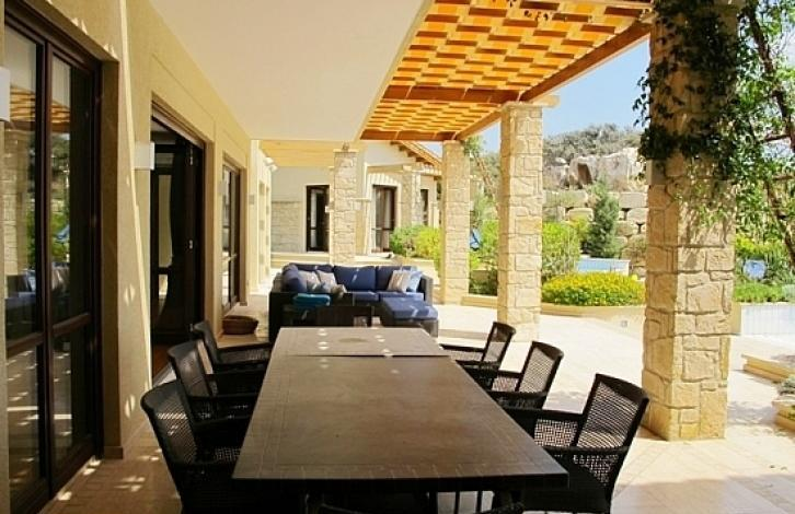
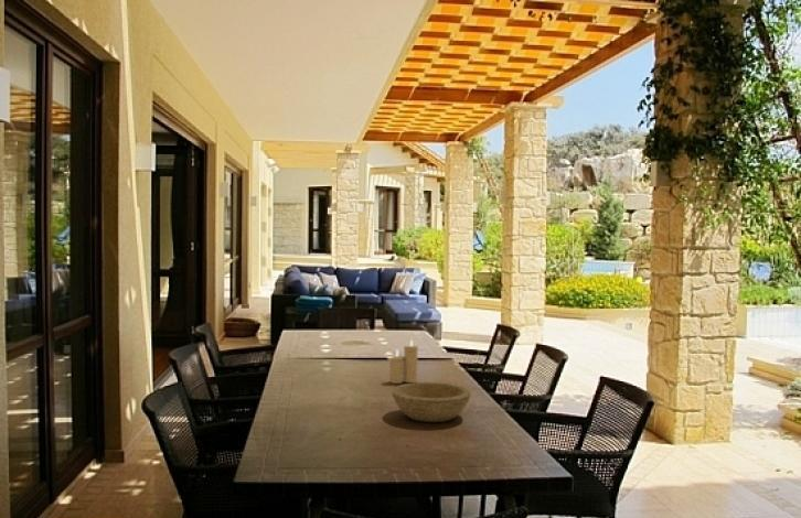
+ bowl (430, 402)
+ candle (403, 360)
